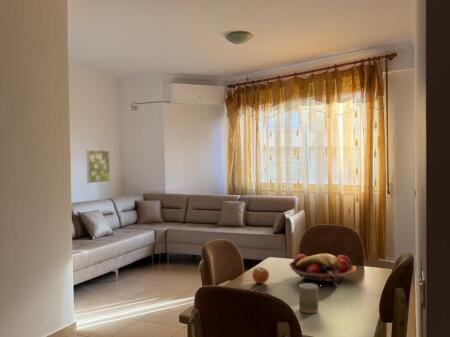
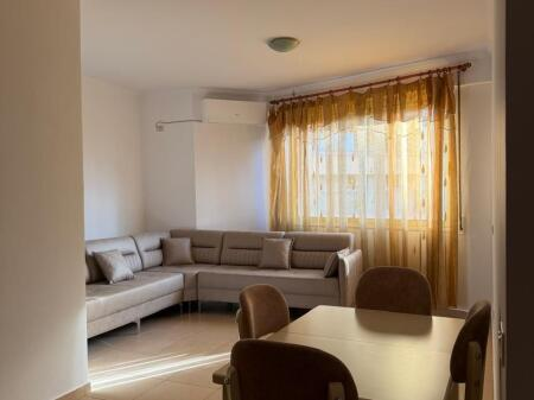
- fruit basket (323, 266)
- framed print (98, 166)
- mug (307, 296)
- apple (260, 275)
